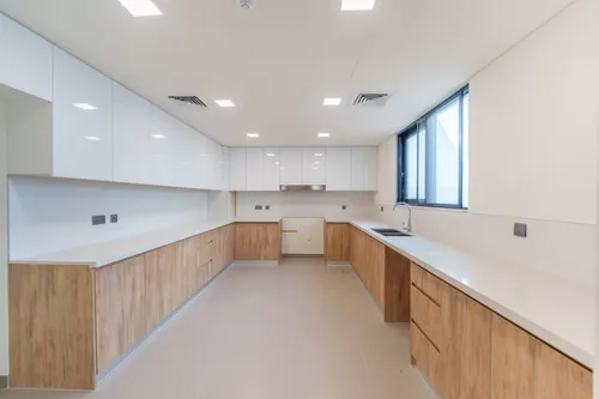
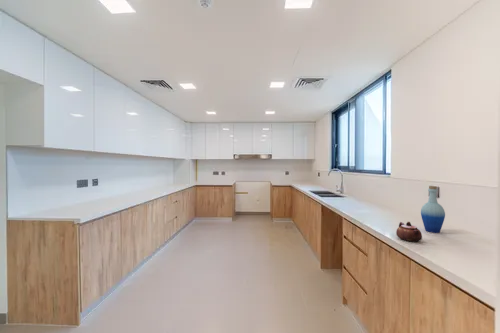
+ bottle (432, 208)
+ teapot (408, 230)
